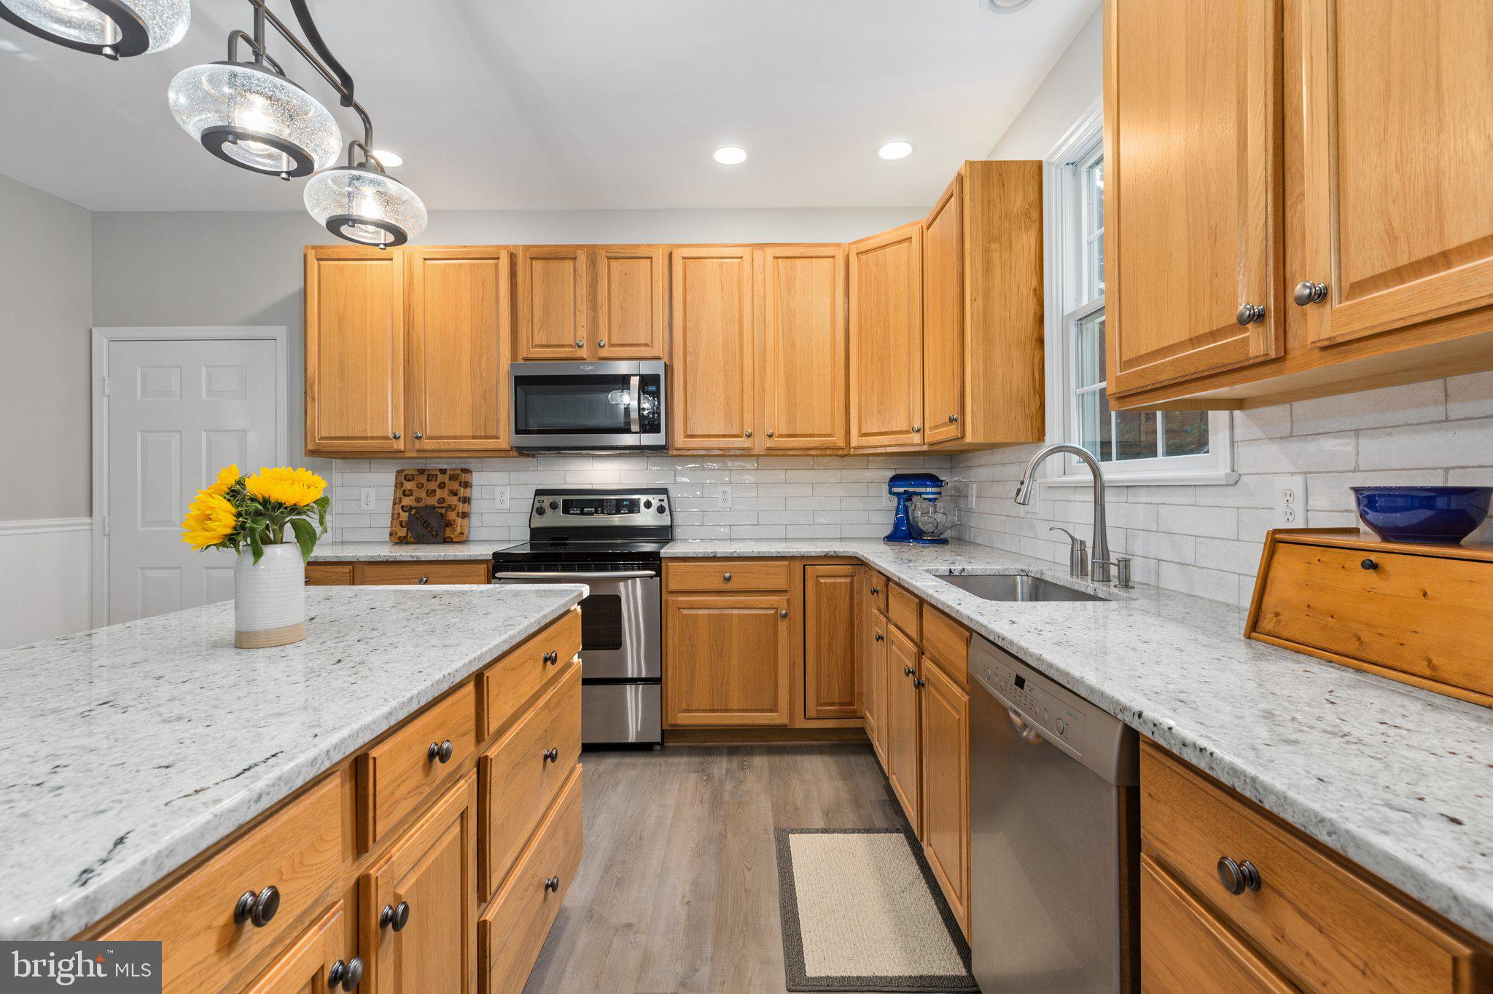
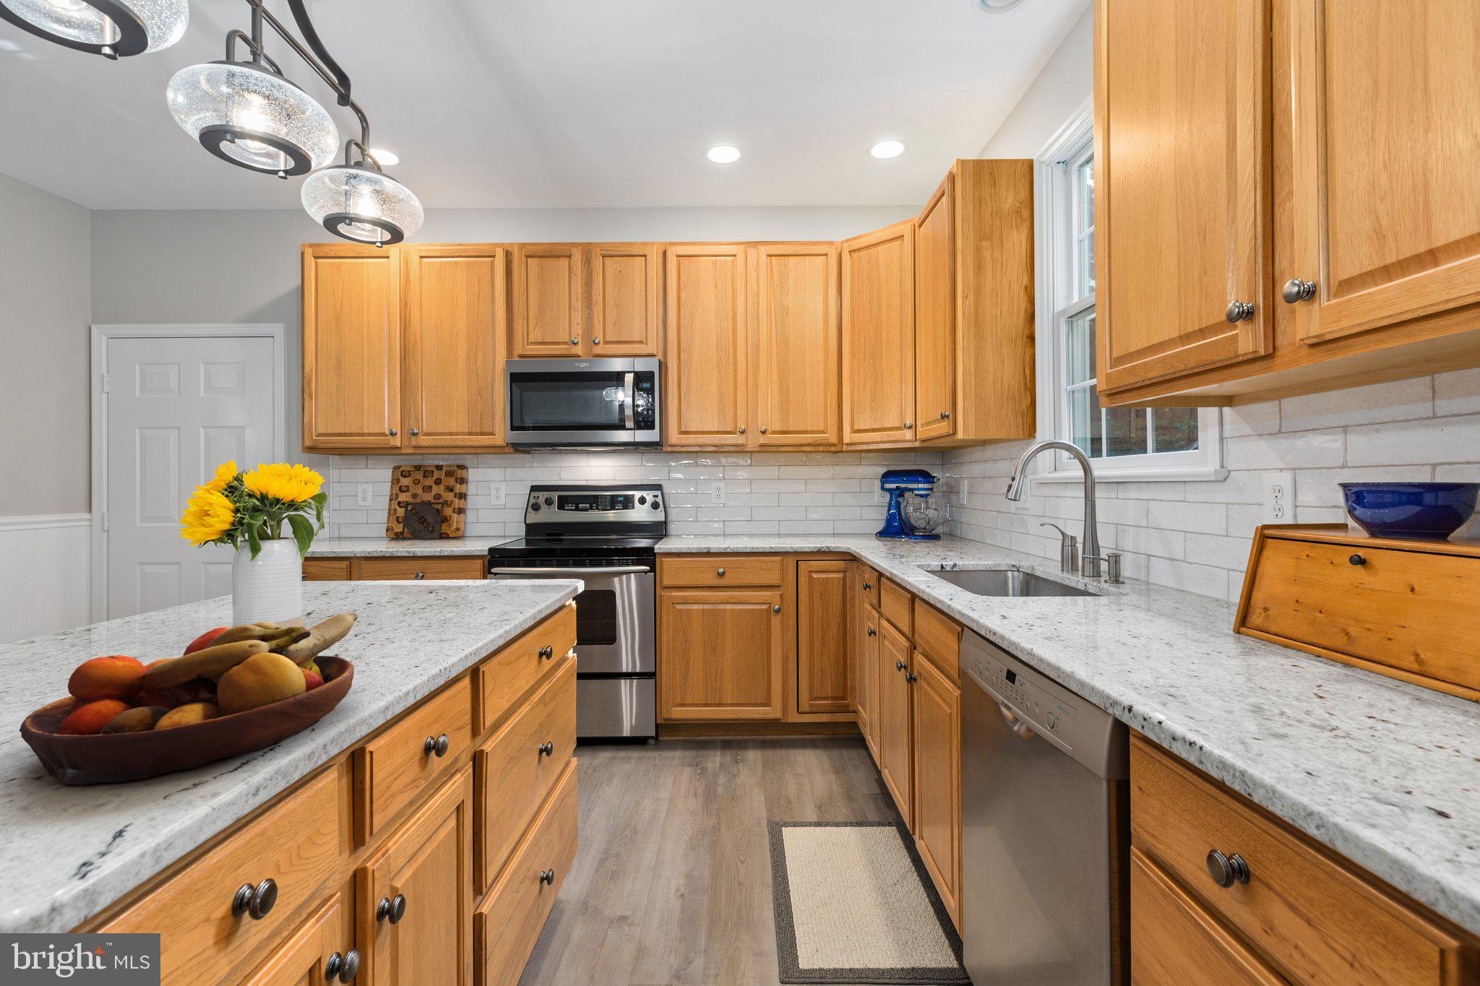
+ fruit bowl (211, 676)
